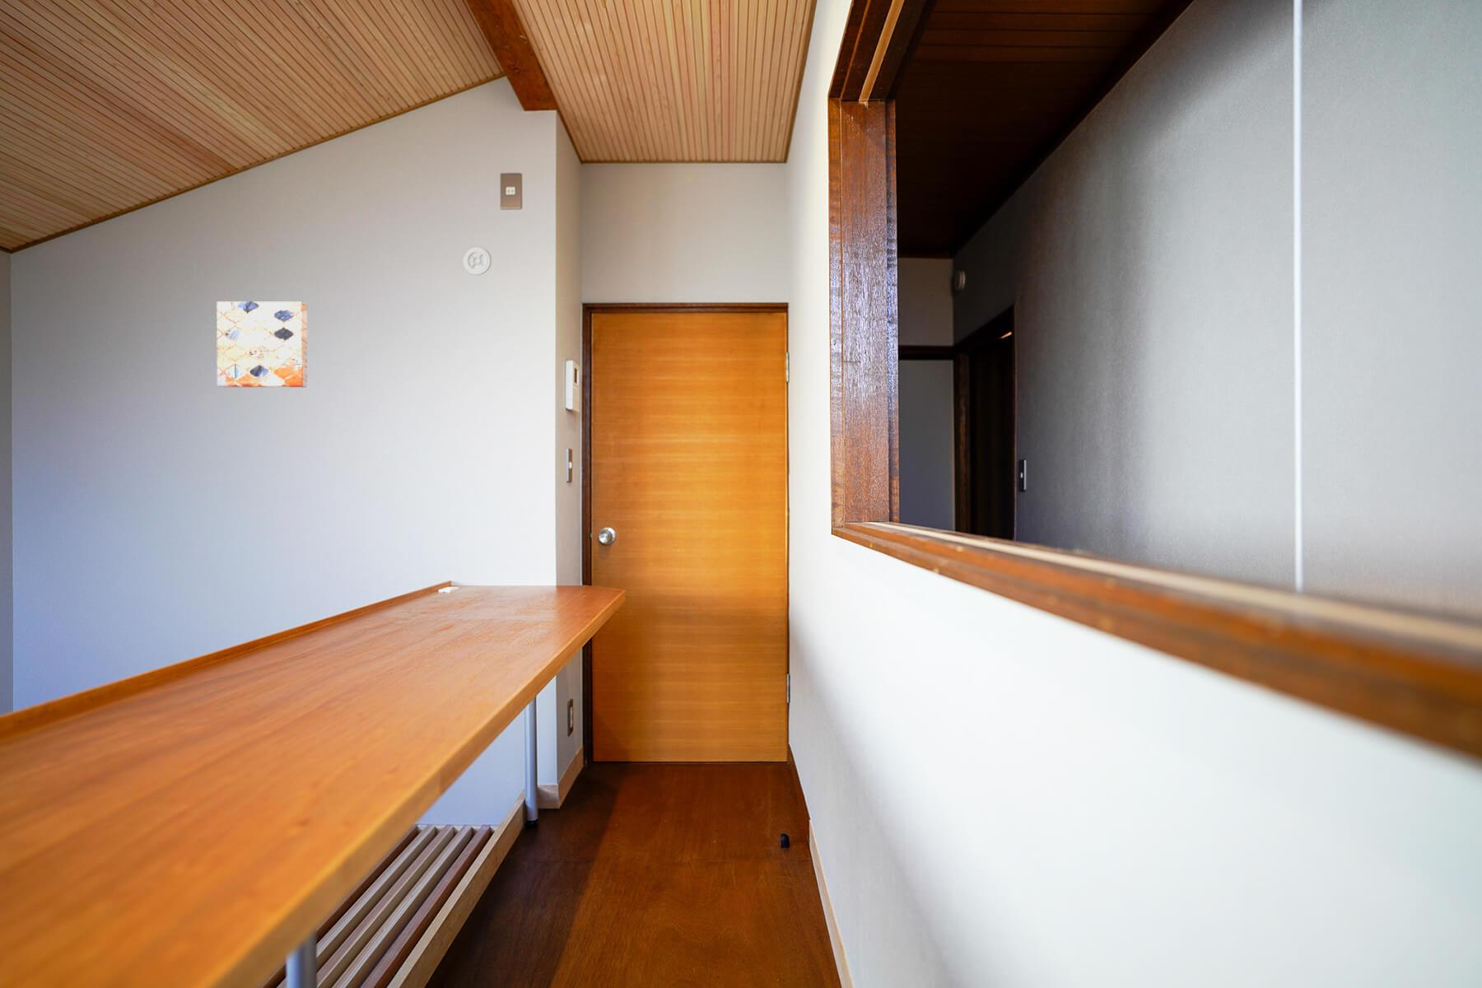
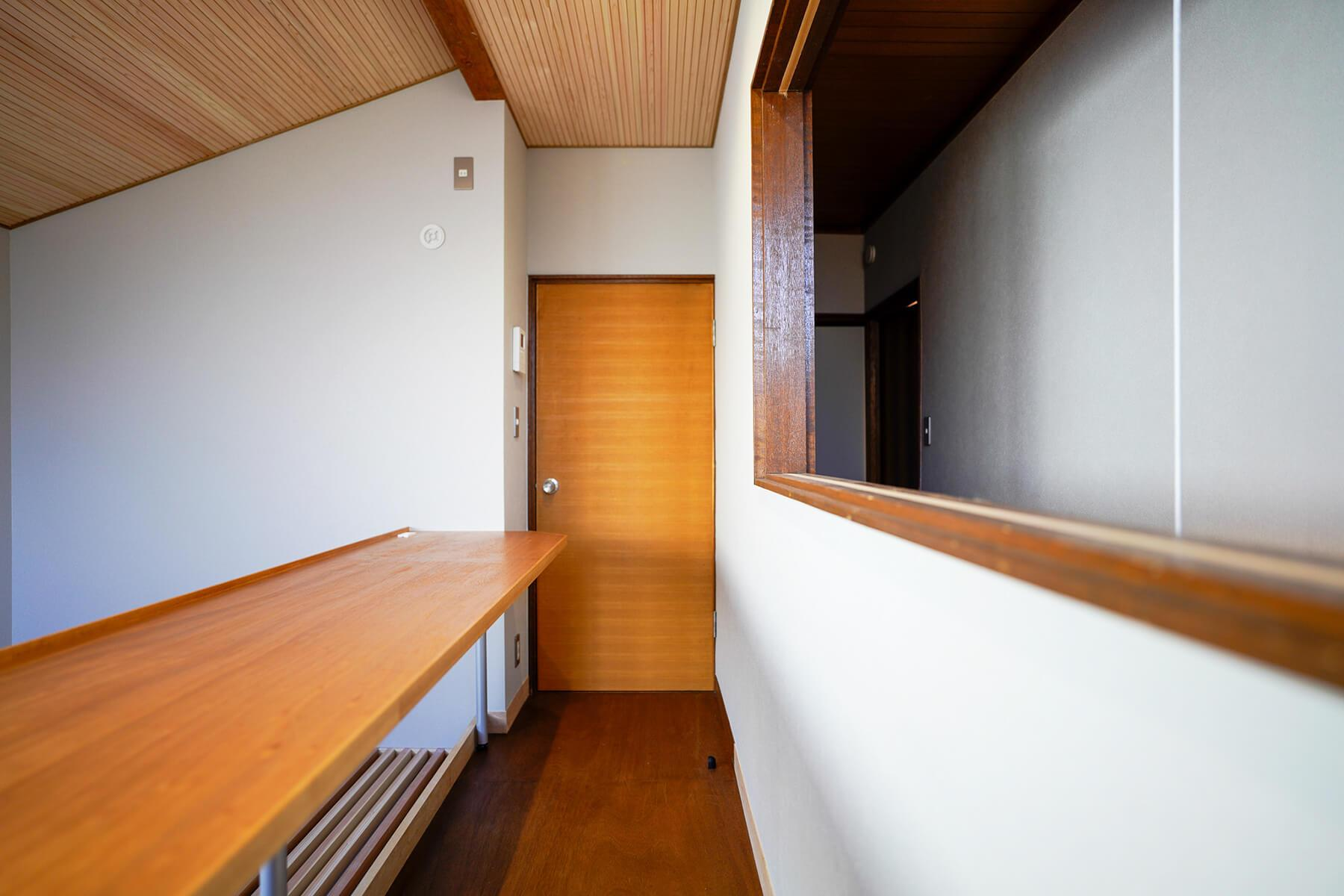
- wall art (261, 344)
